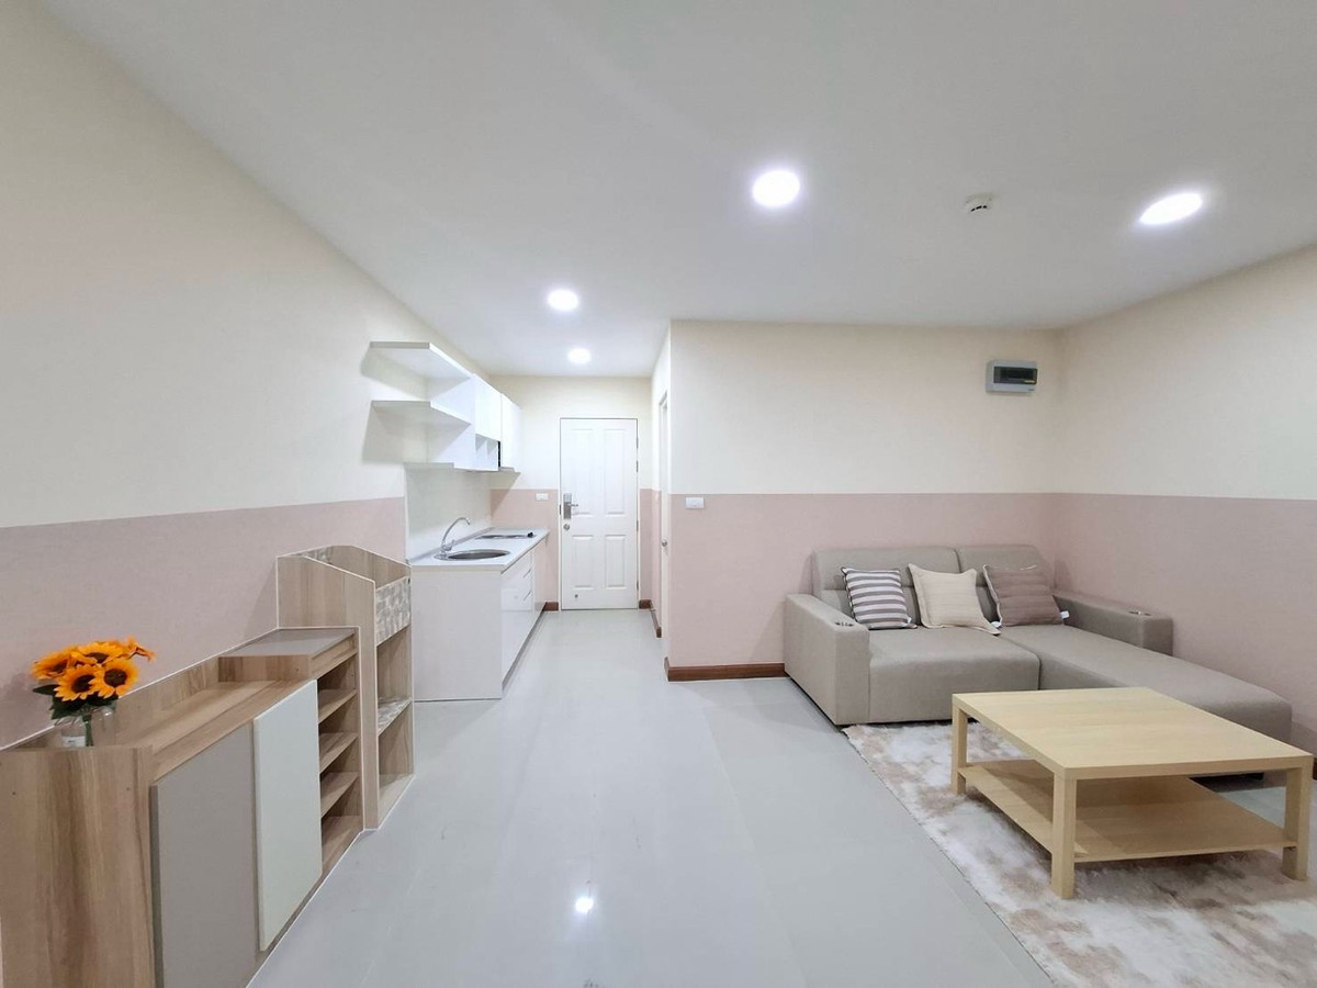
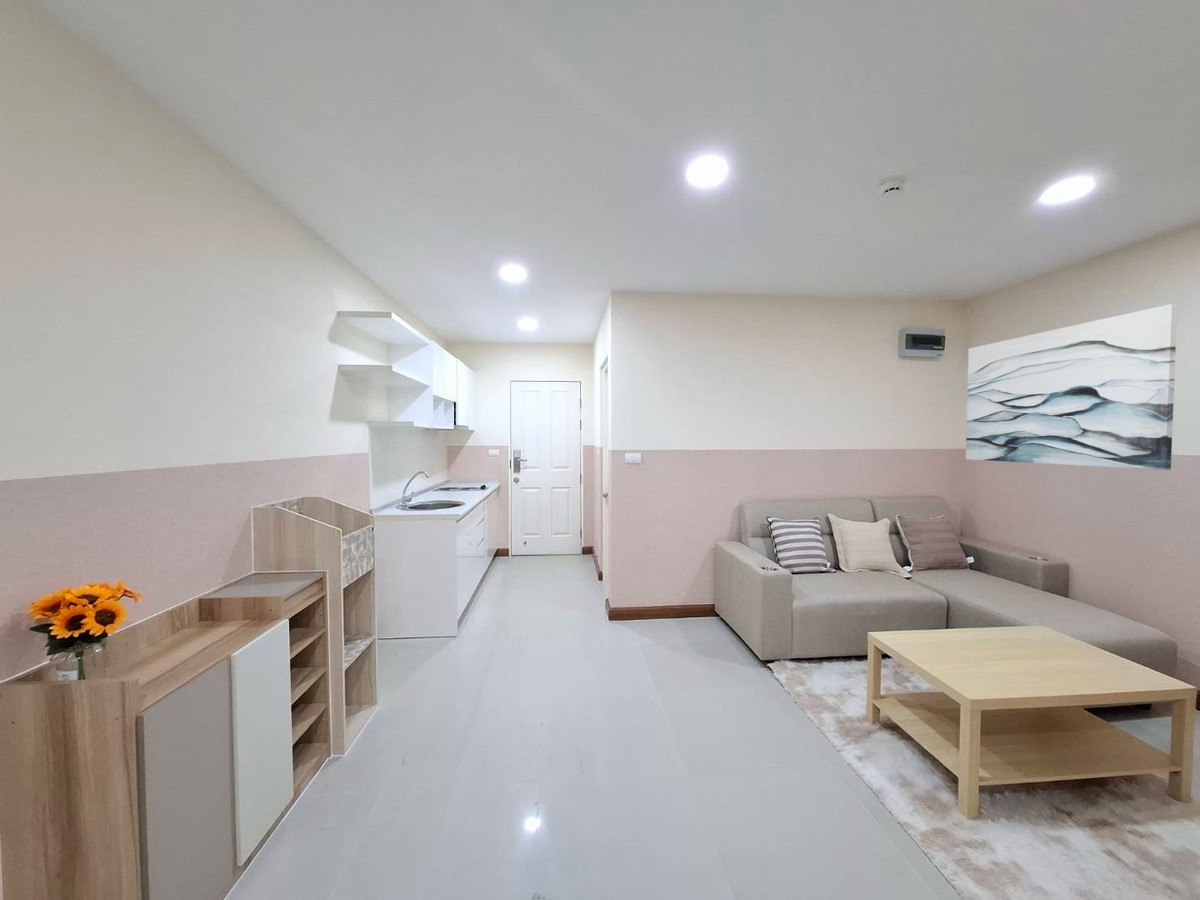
+ wall art (1050, 397)
